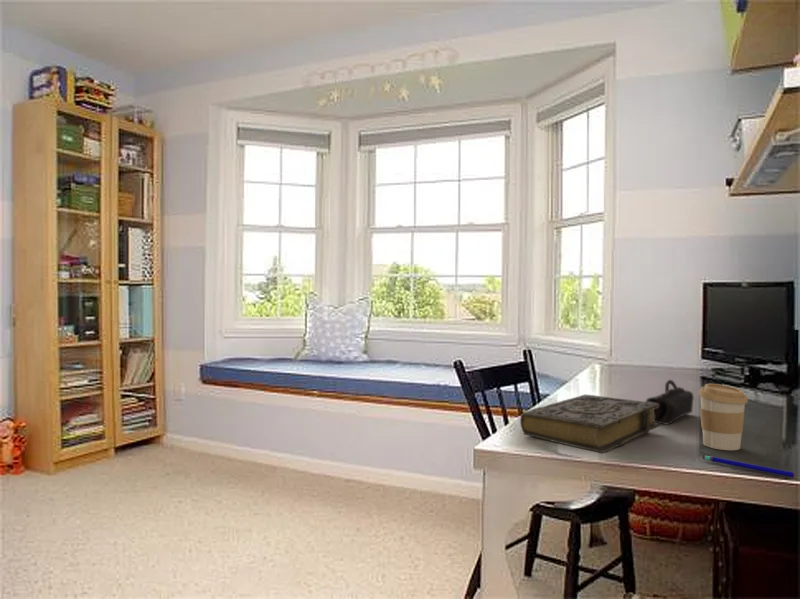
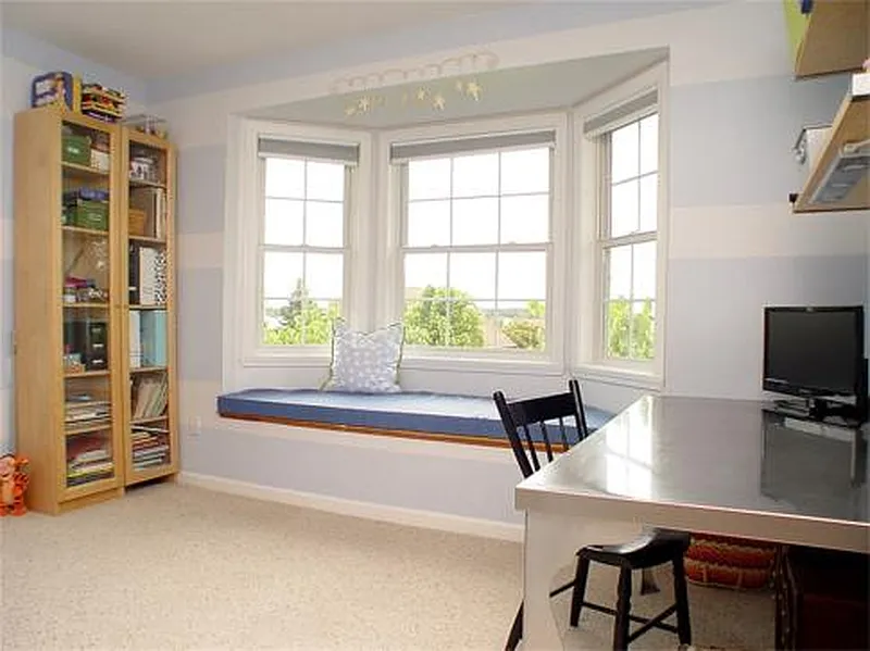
- pencil case (669, 398)
- book (592, 419)
- coffee cup (722, 415)
- pen (746, 465)
